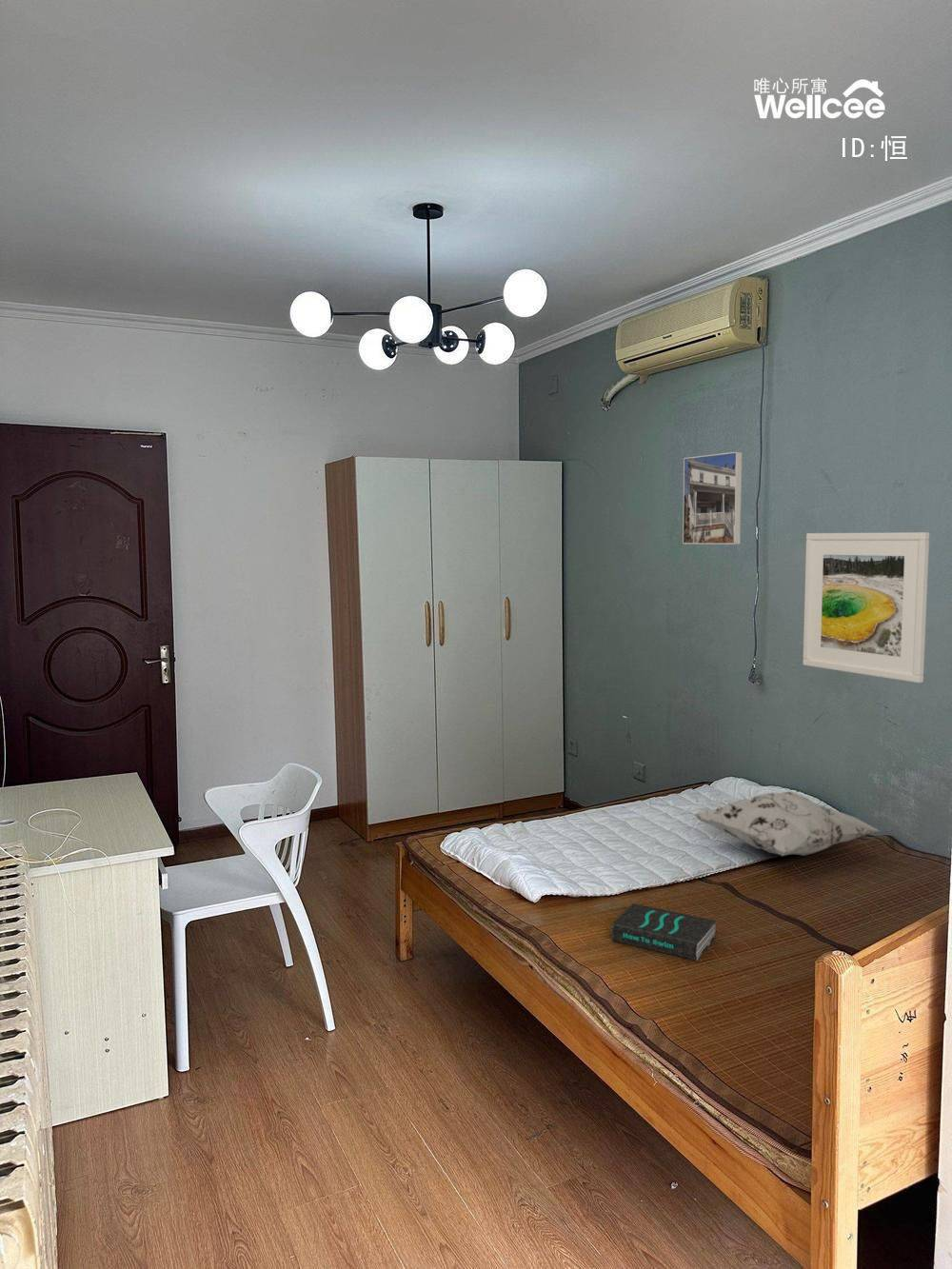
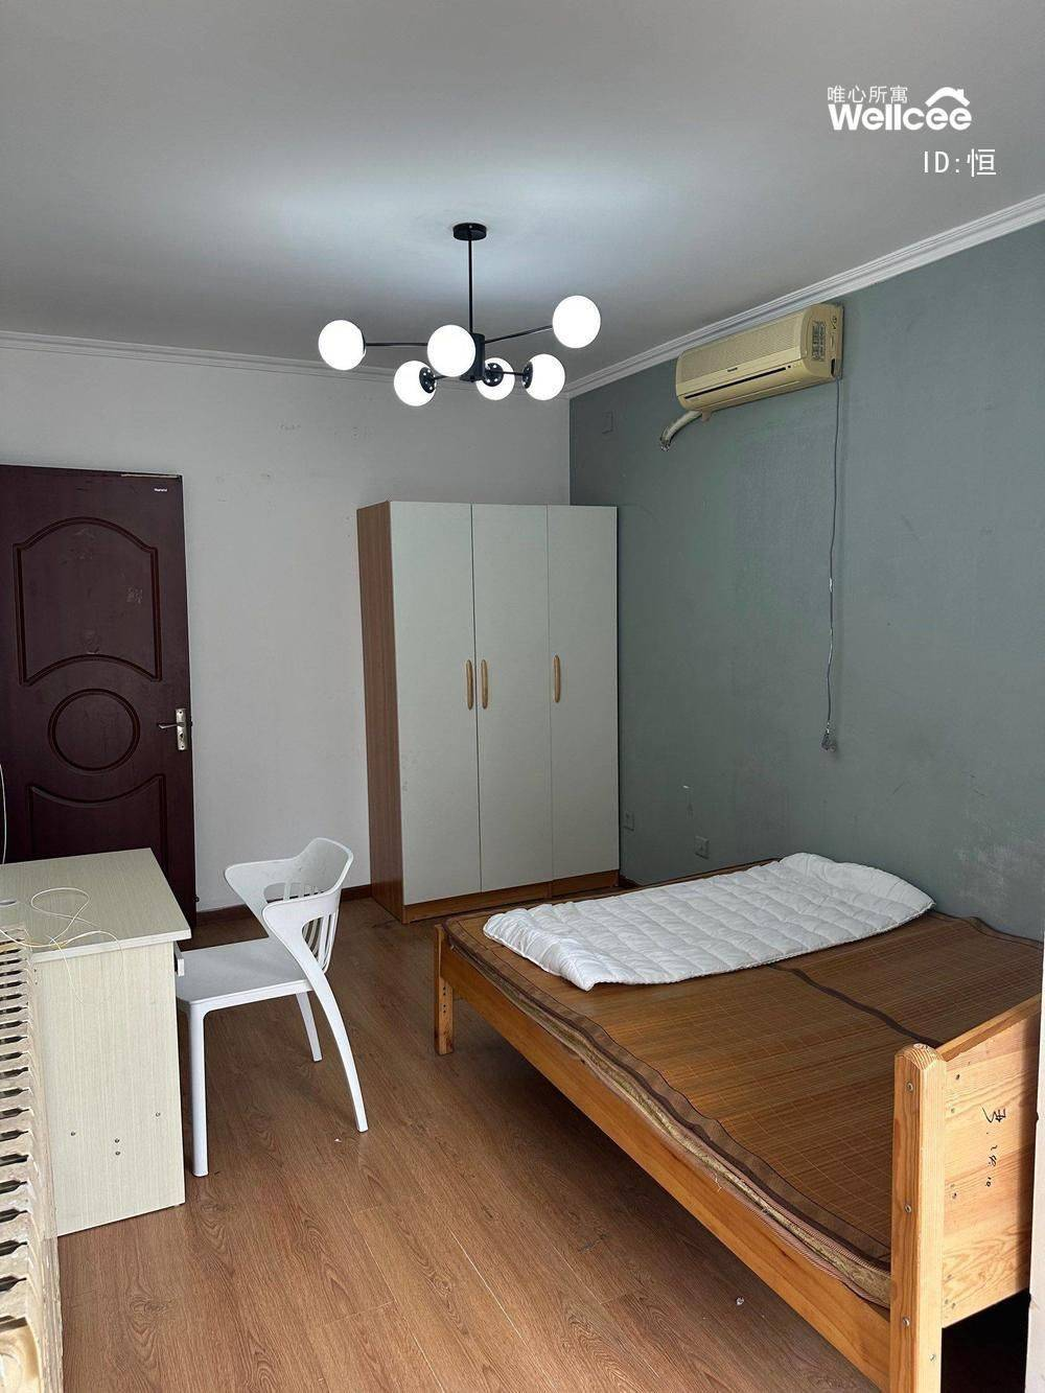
- decorative pillow (783, 823)
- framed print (711, 500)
- book (664, 930)
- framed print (861, 604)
